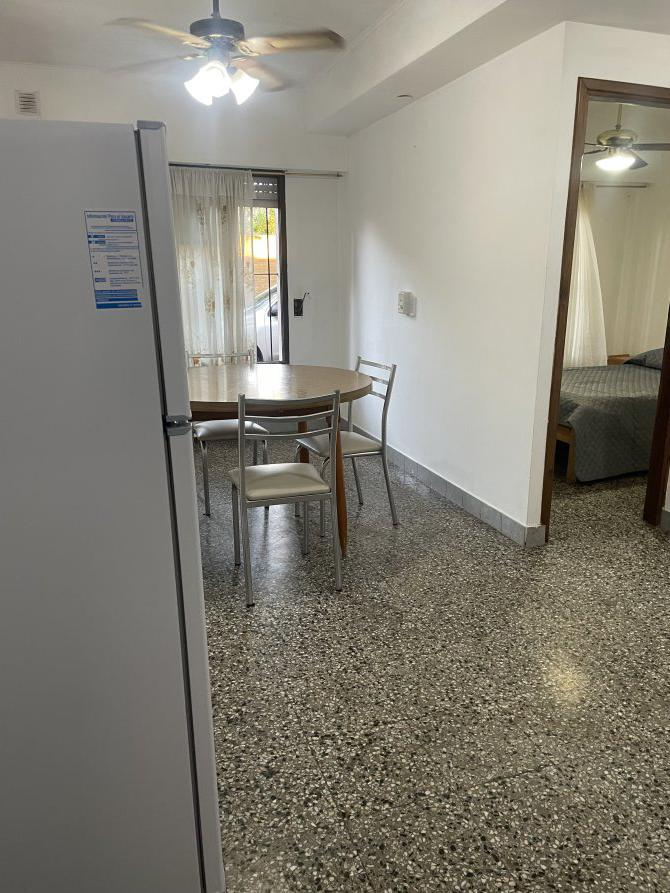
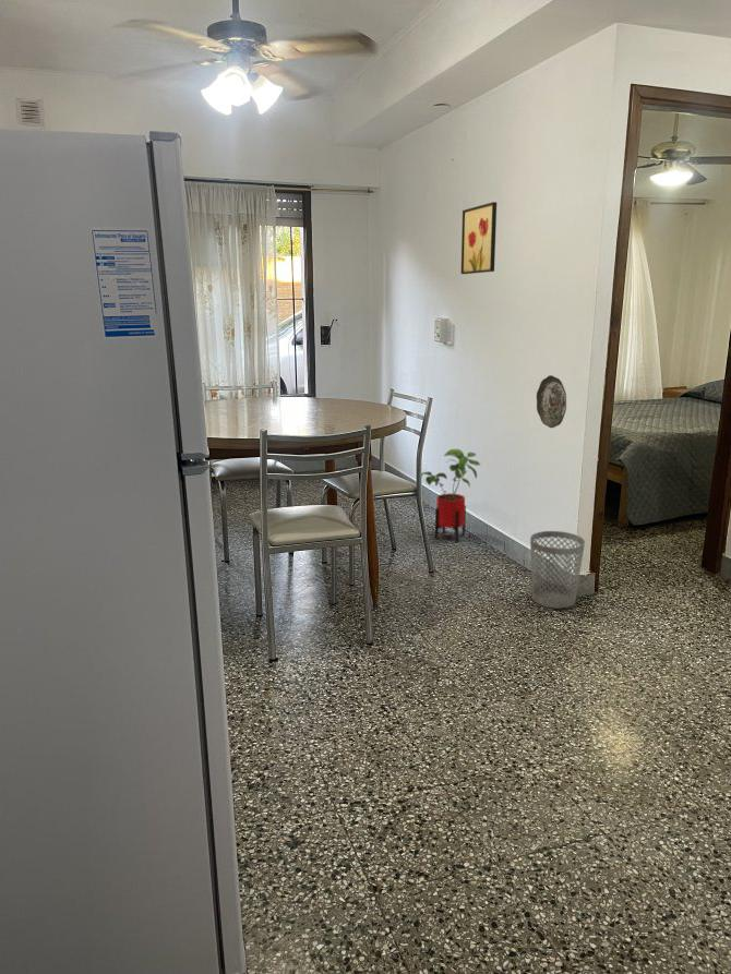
+ wastebasket (555, 569)
+ house plant (451, 493)
+ decorative plate (552, 401)
+ wall art (479, 240)
